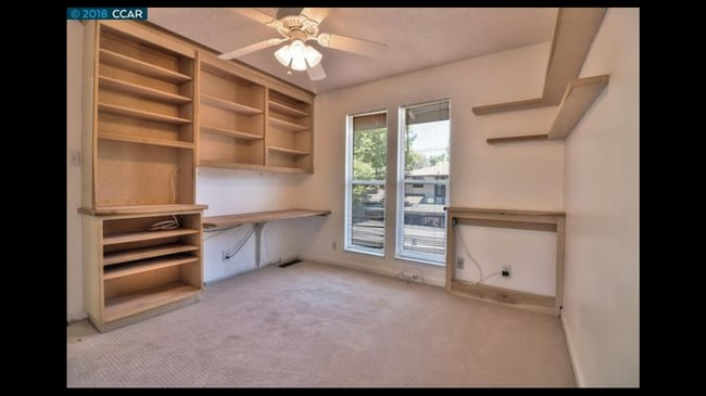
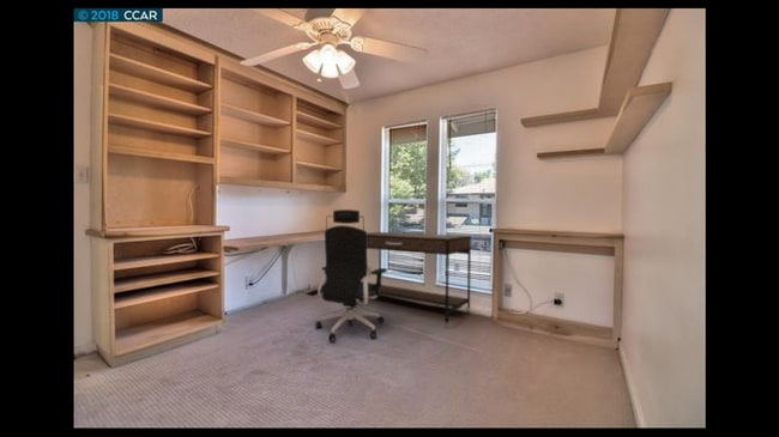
+ office chair (349, 269)
+ desk (406, 289)
